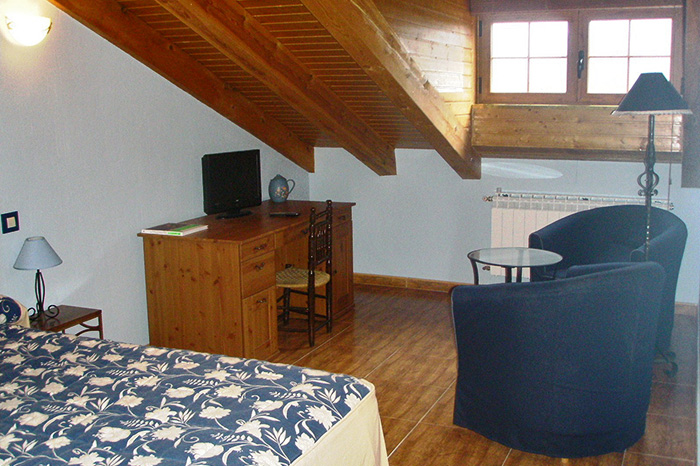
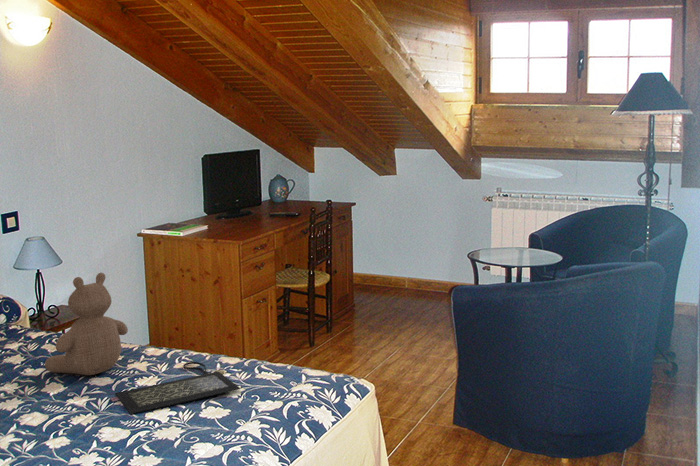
+ clutch bag (182, 388)
+ teddy bear (82, 322)
